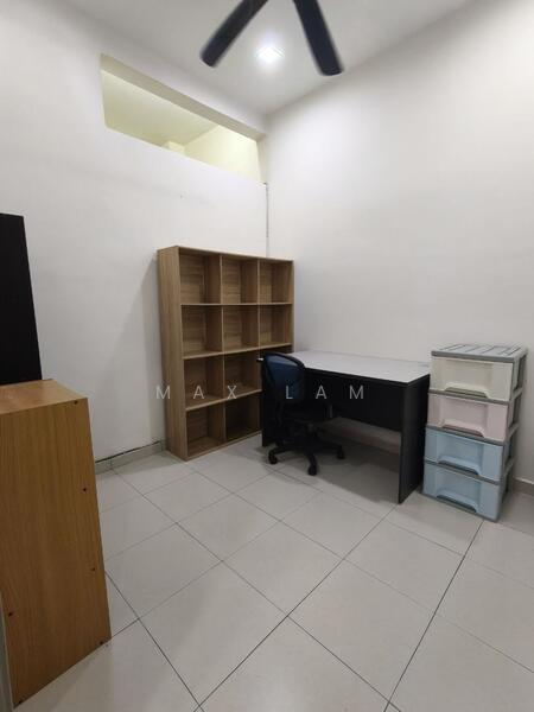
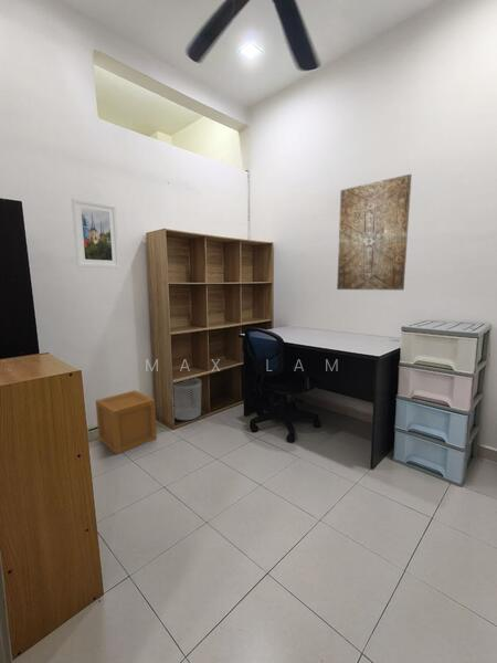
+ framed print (96, 234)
+ waste bin (186, 398)
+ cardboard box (126, 419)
+ wall art (370, 238)
